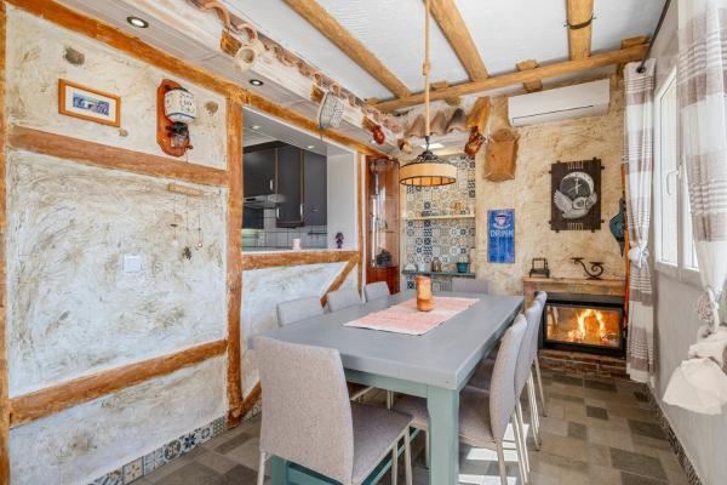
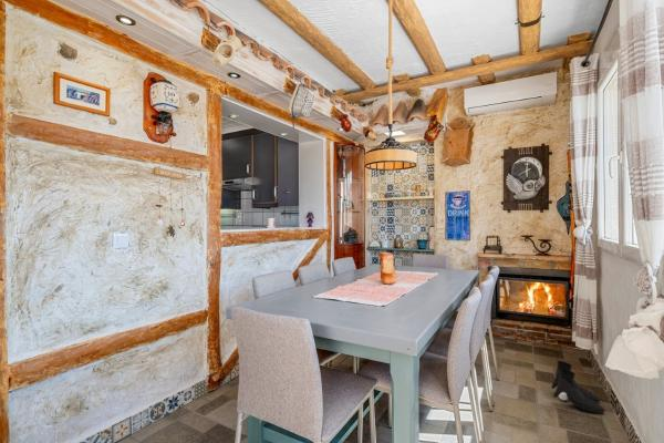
+ boots (575, 383)
